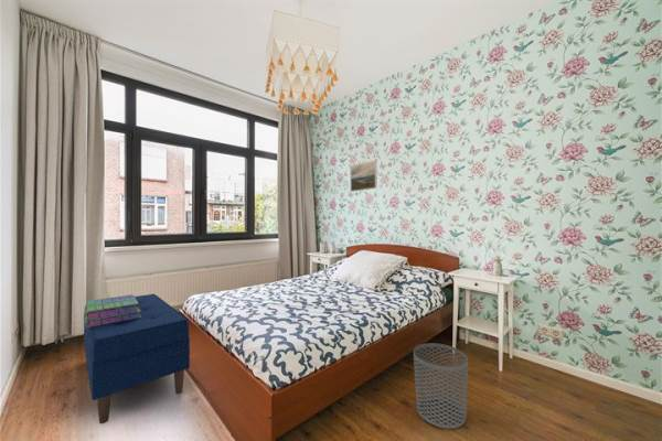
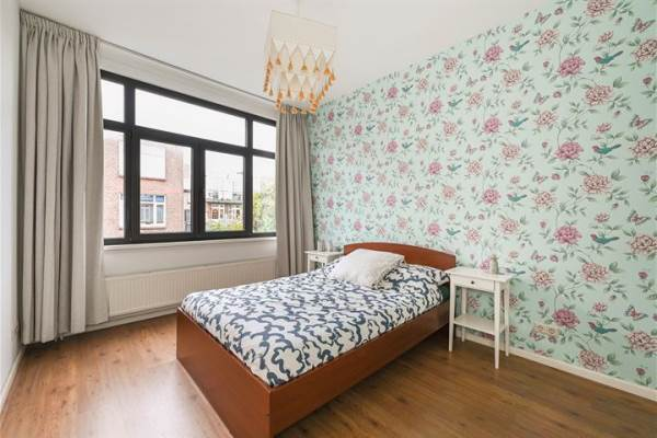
- stack of books (111, 309)
- waste bin (440, 383)
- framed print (363, 176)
- bench (131, 343)
